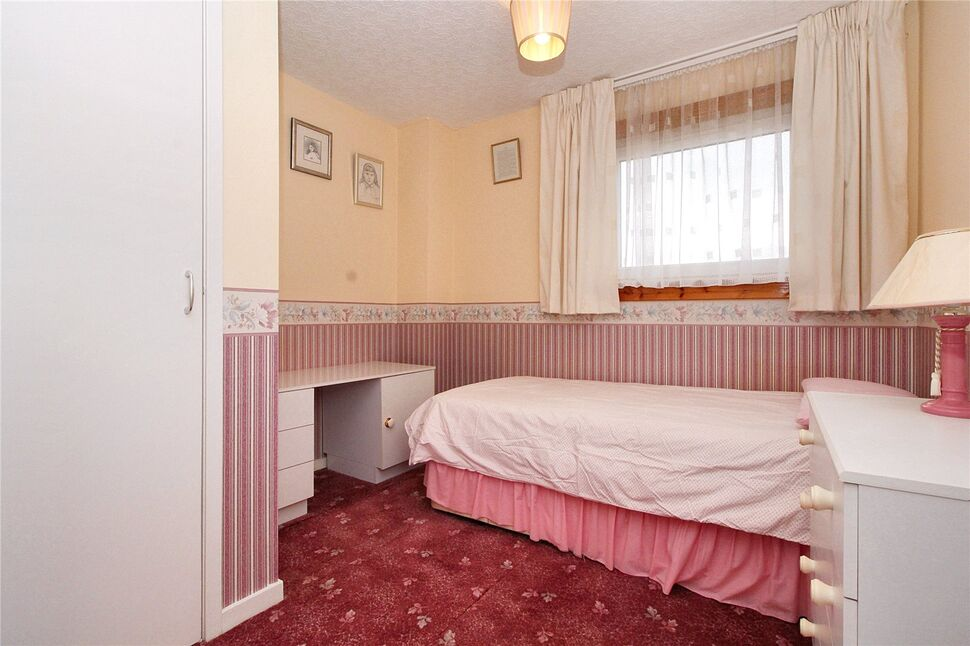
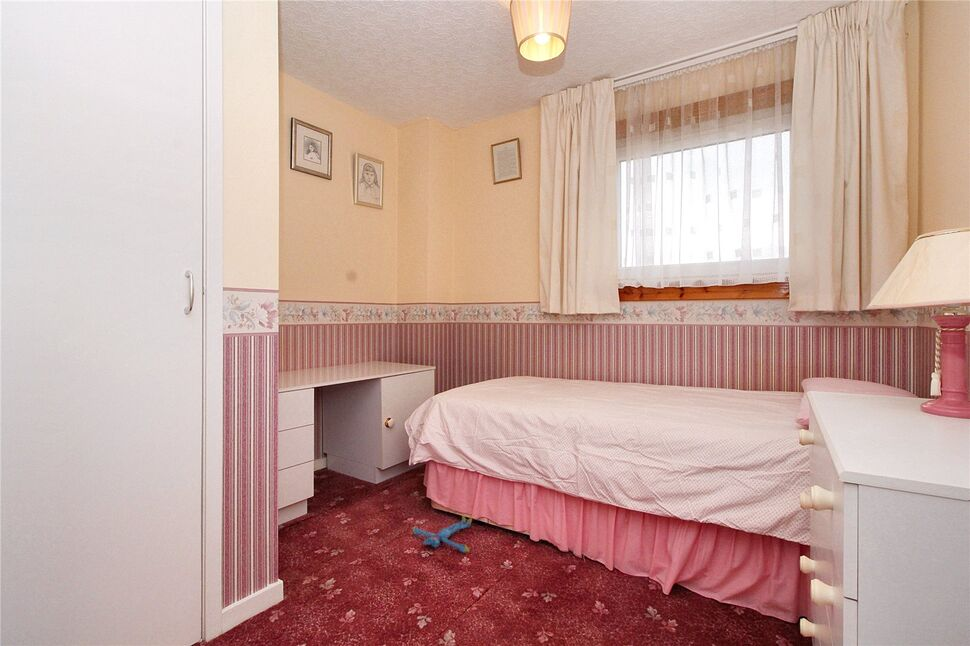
+ plush toy (449, 531)
